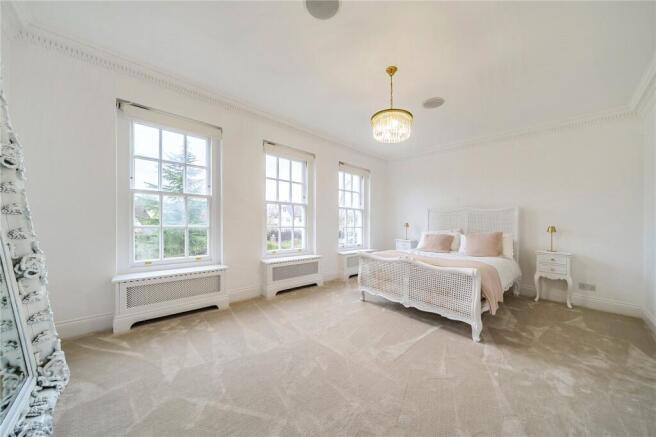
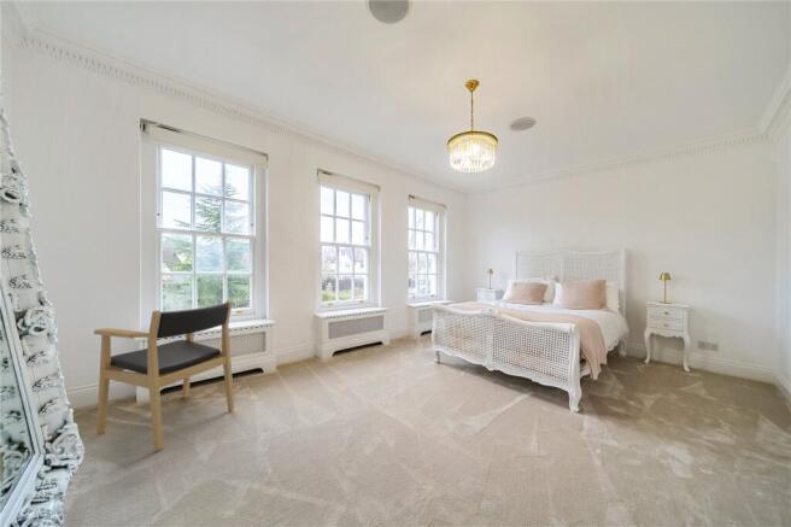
+ armchair (172, 362)
